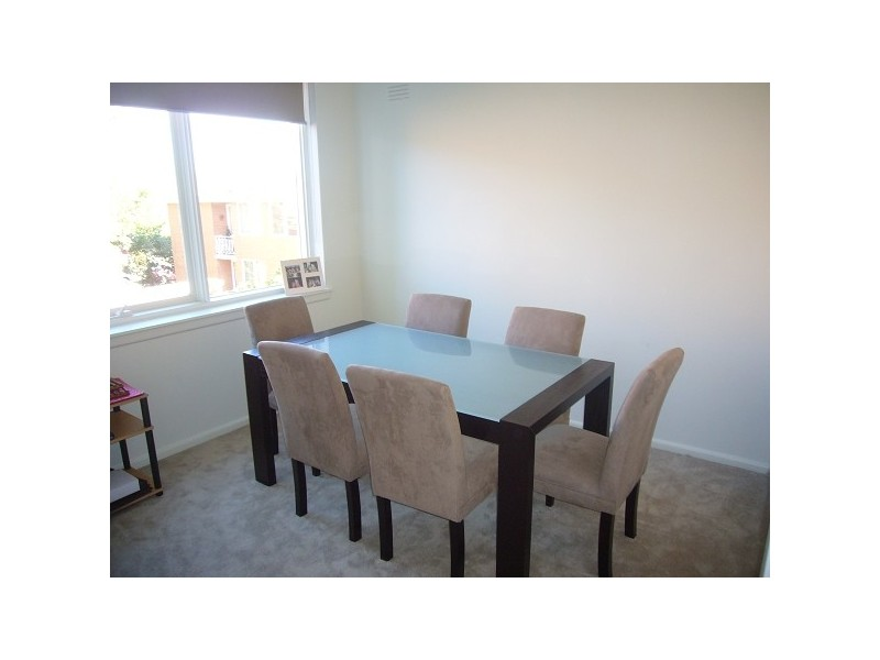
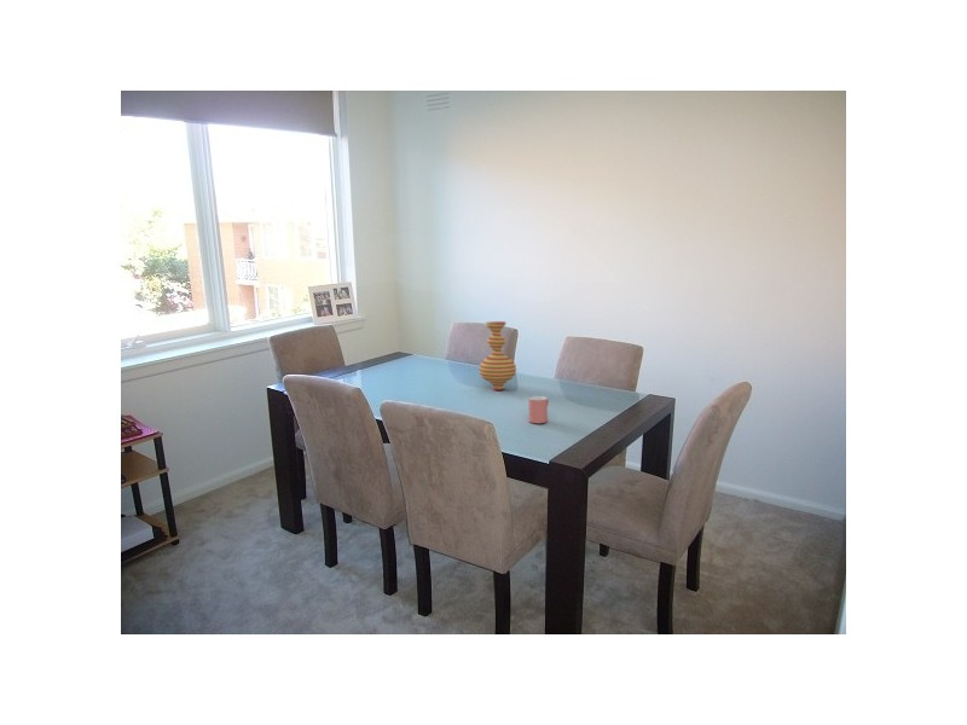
+ cup (540, 408)
+ vase (497, 355)
